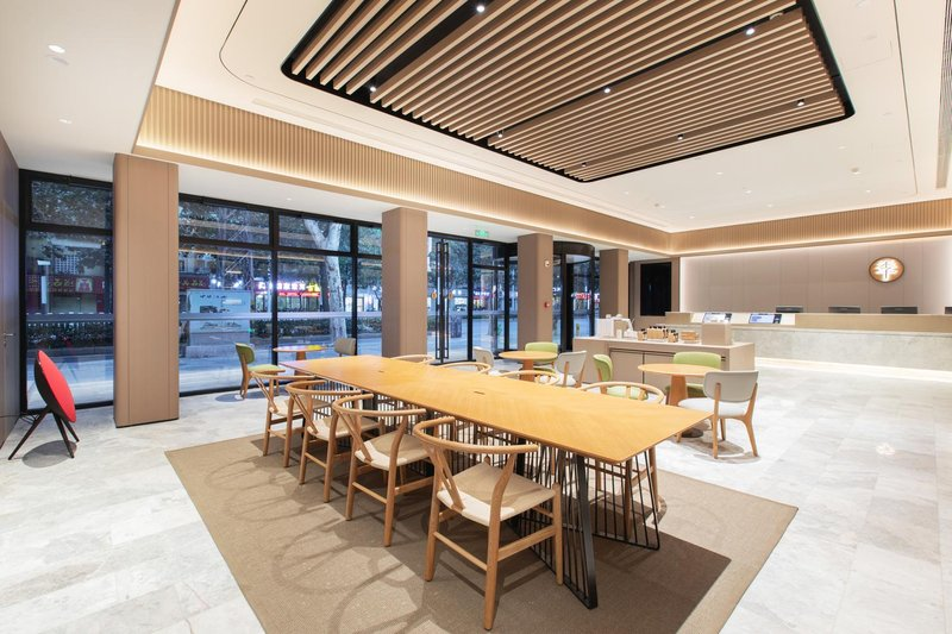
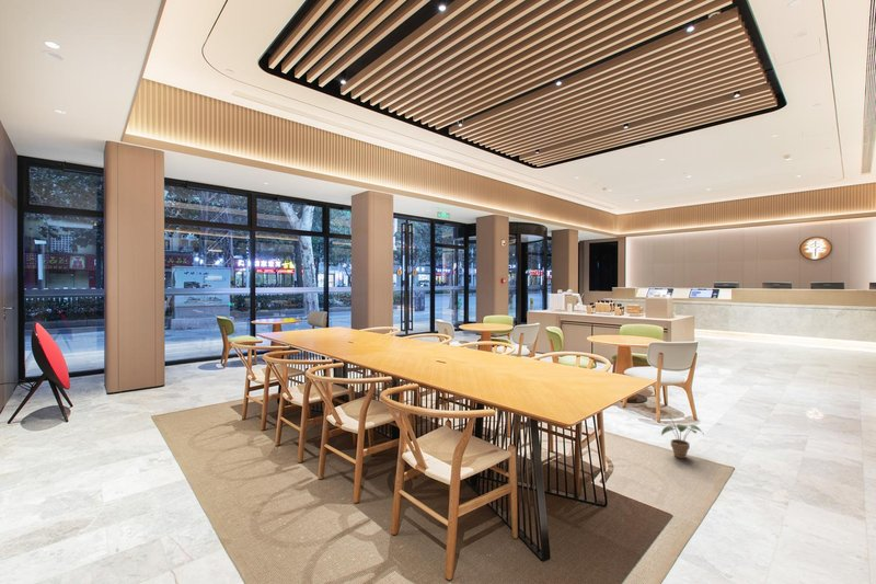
+ potted plant (680, 437)
